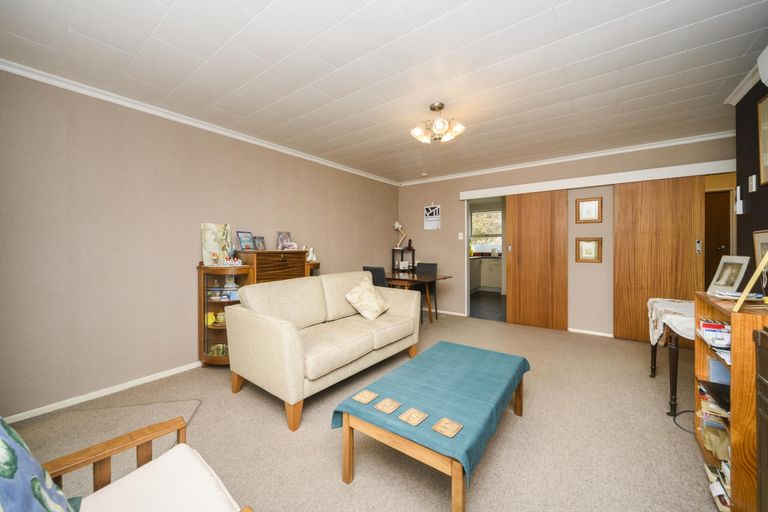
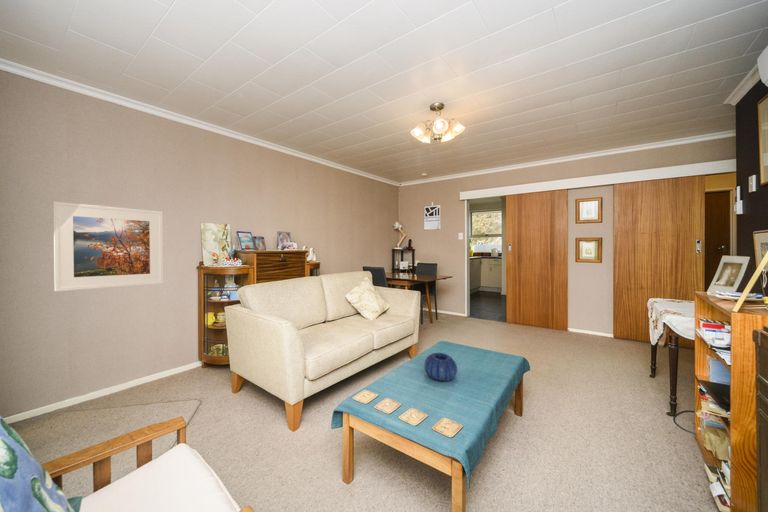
+ decorative bowl (440, 365)
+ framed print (114, 247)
